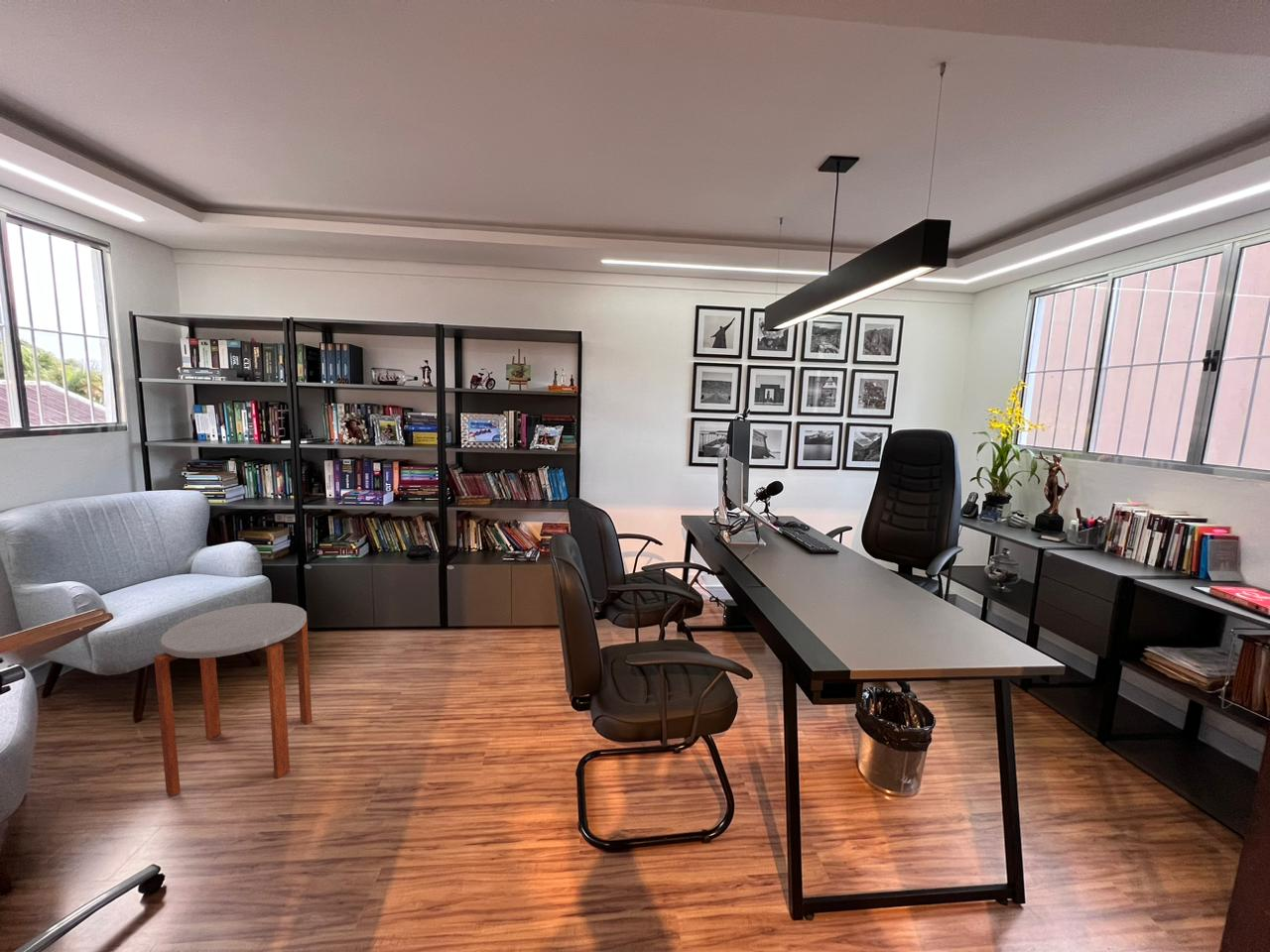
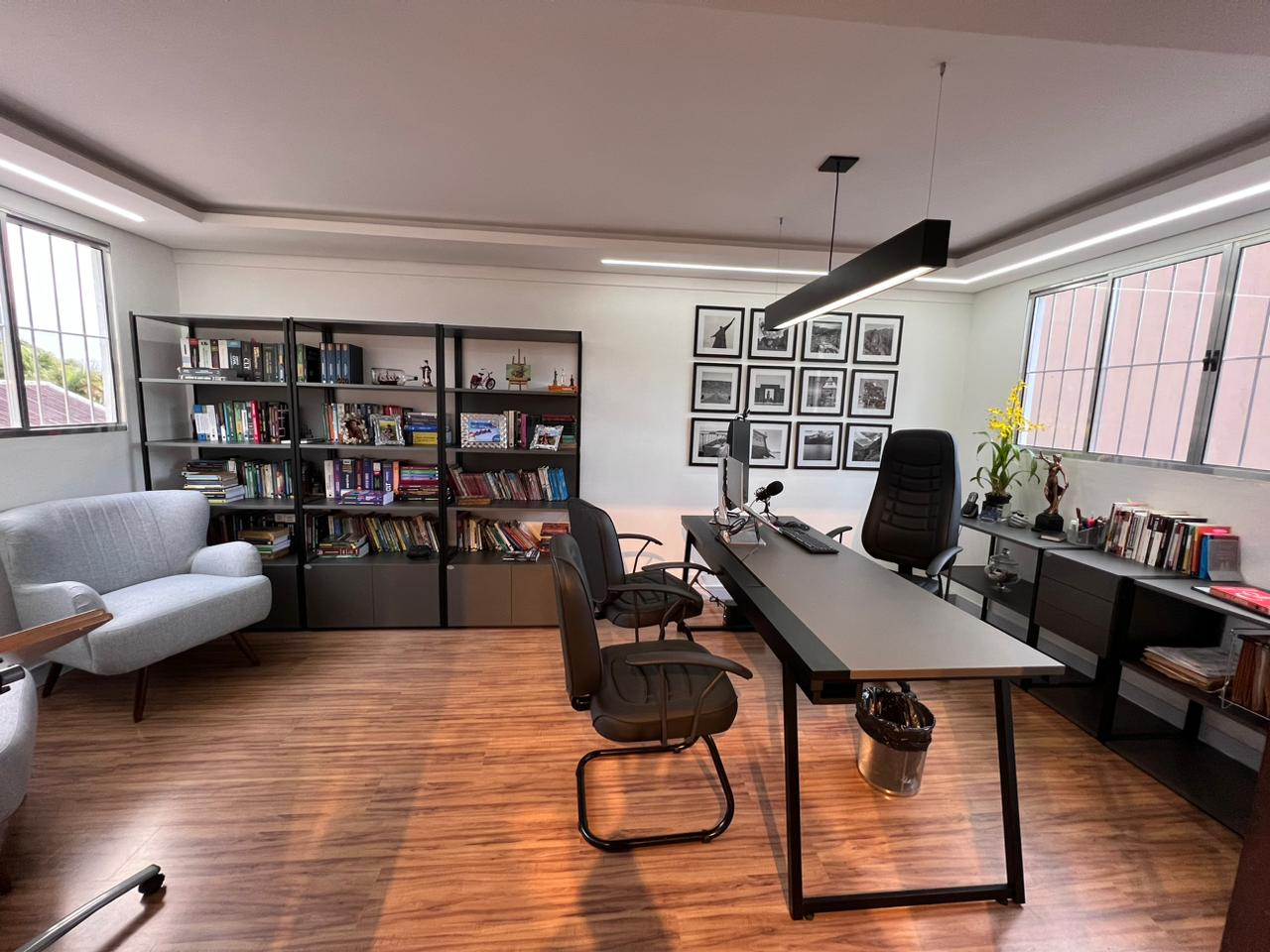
- side table (217, 689)
